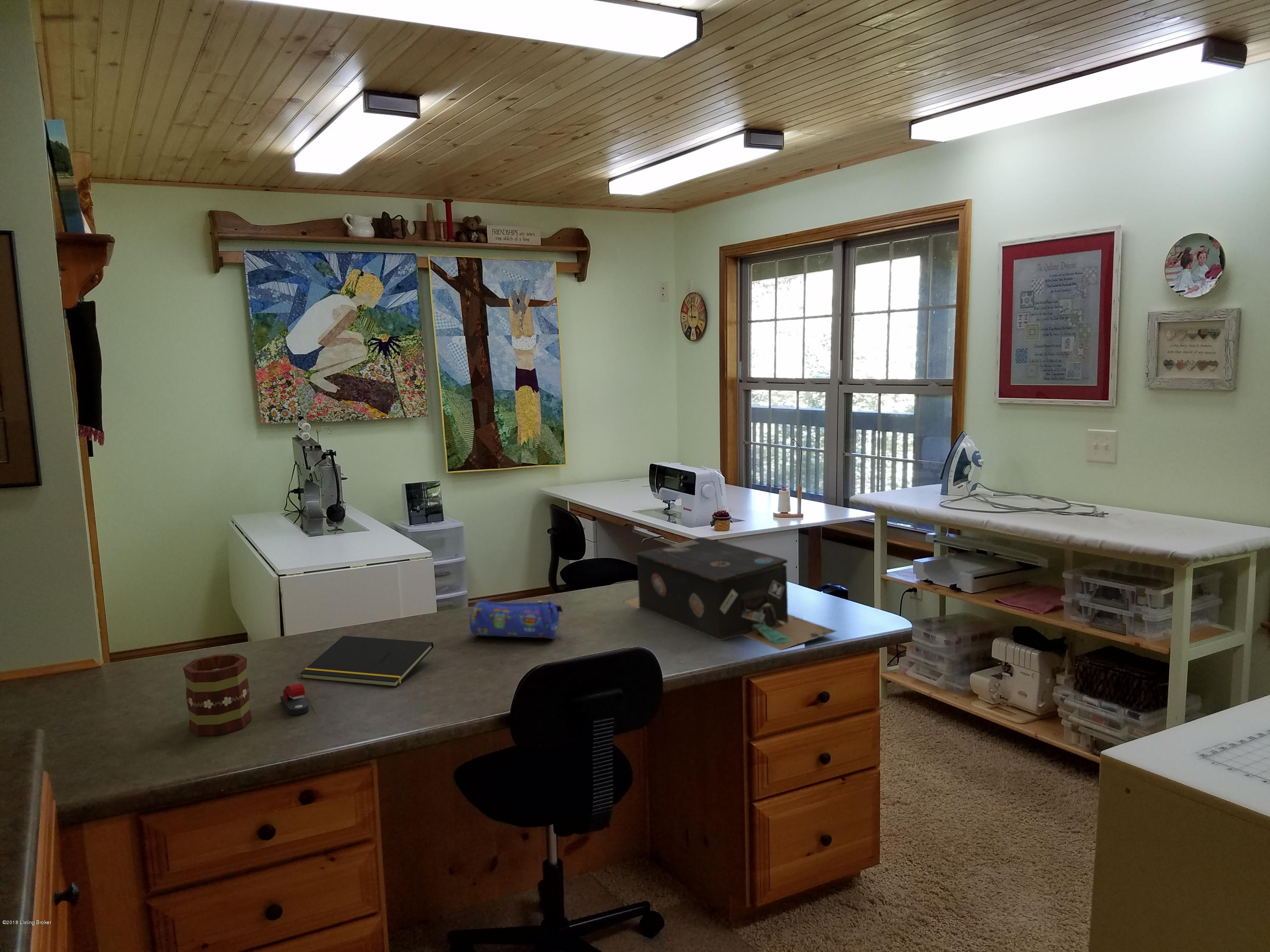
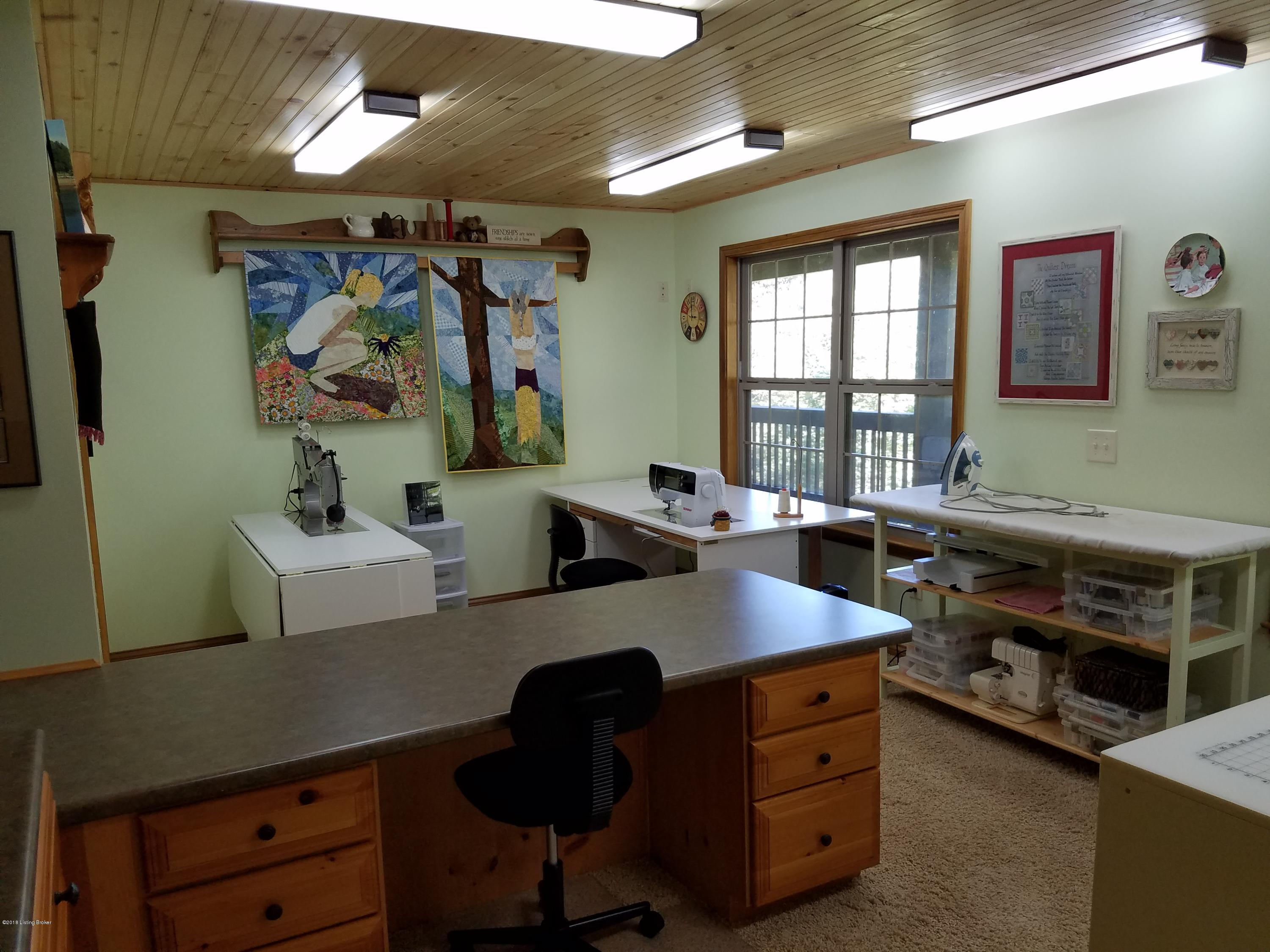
- mug (218, 689)
- pencil case (515, 618)
- stapler (294, 694)
- suitcase (720, 586)
- notepad (368, 660)
